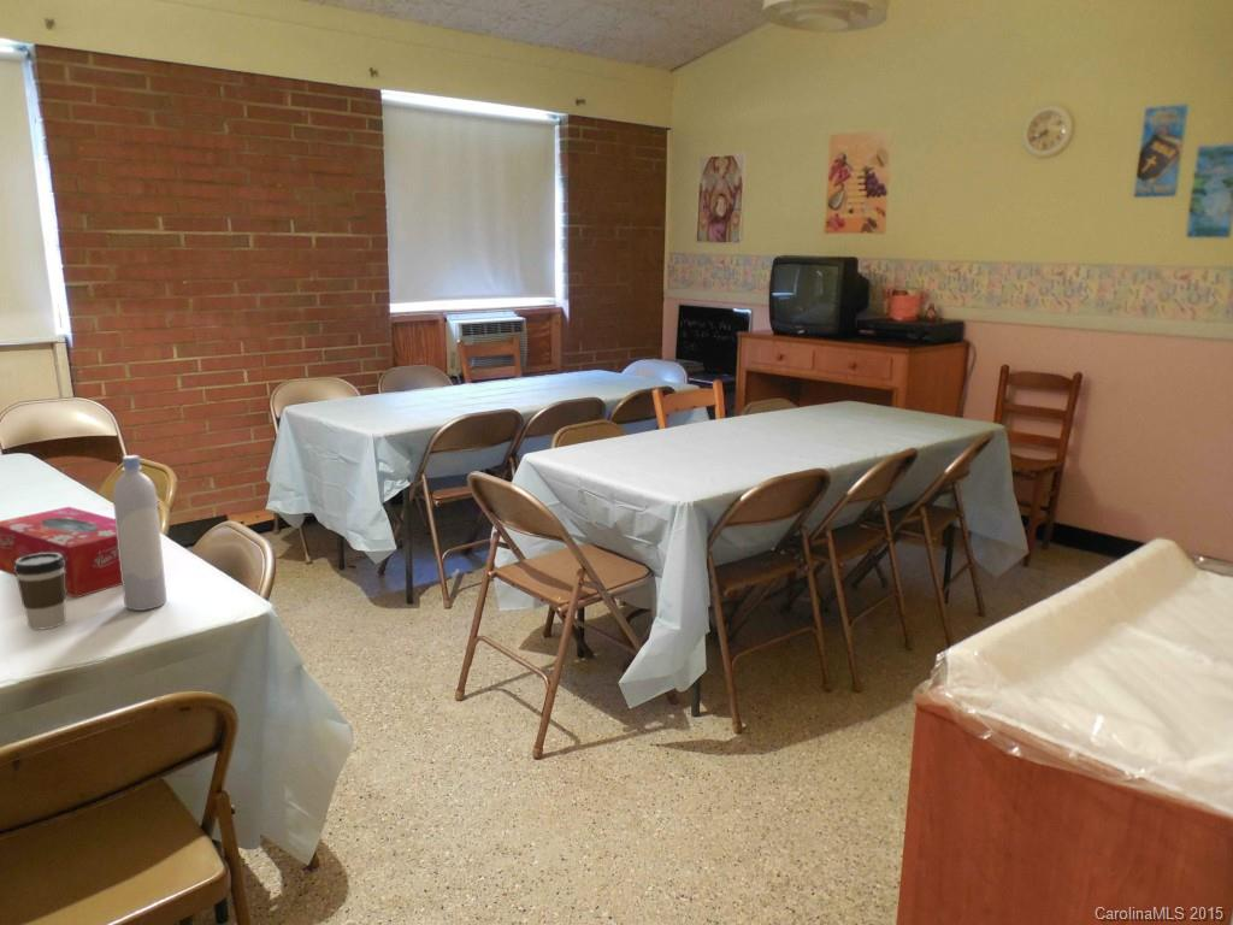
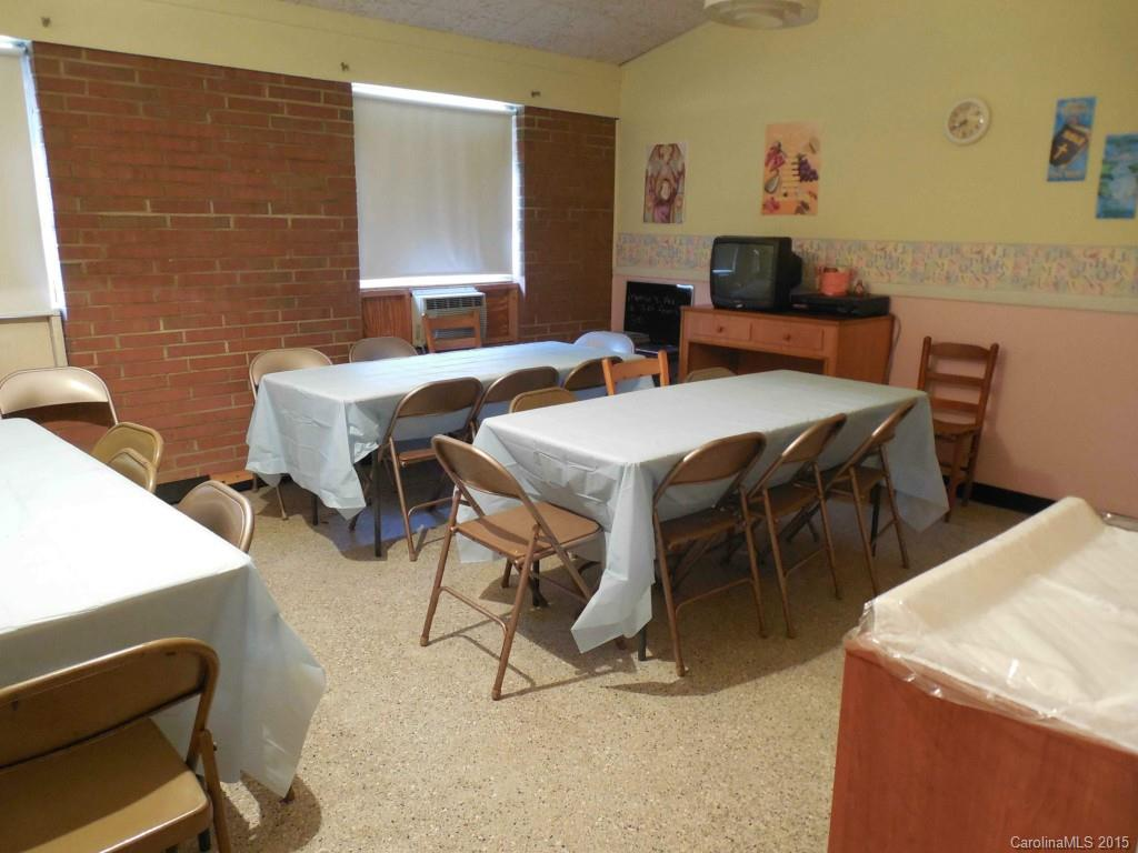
- bottle (138, 531)
- coffee cup (42, 590)
- tissue box (71, 548)
